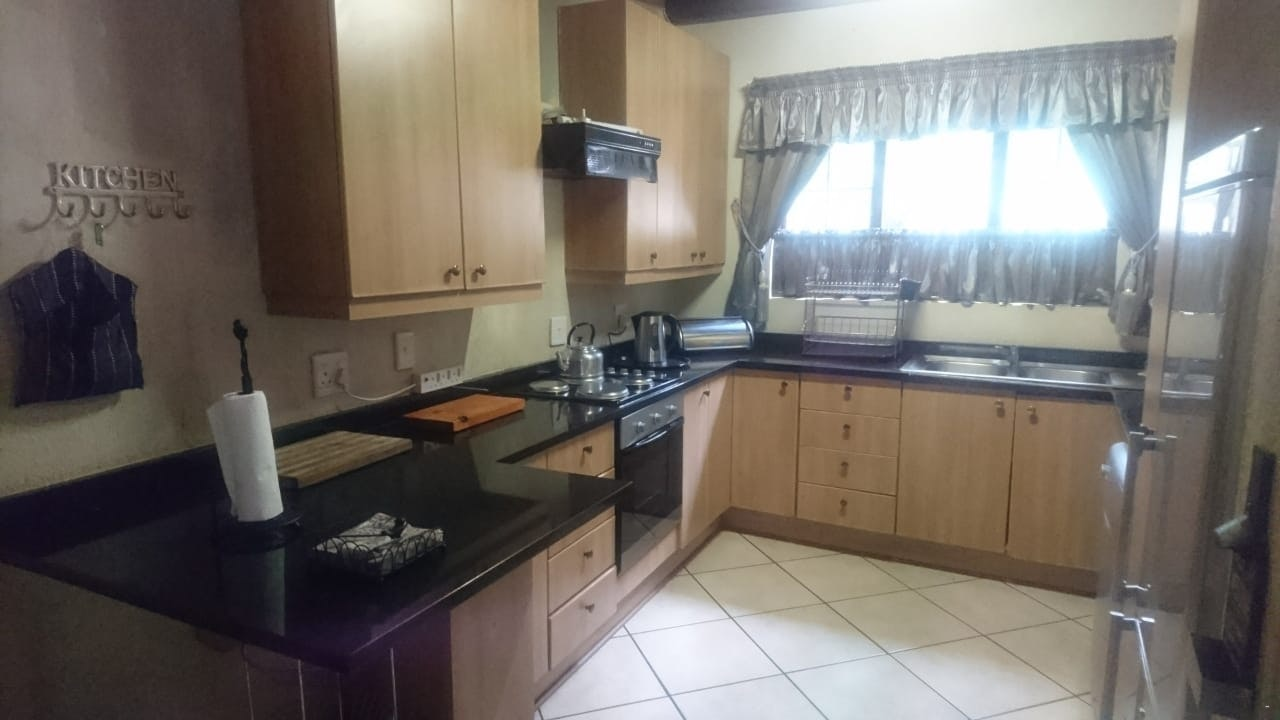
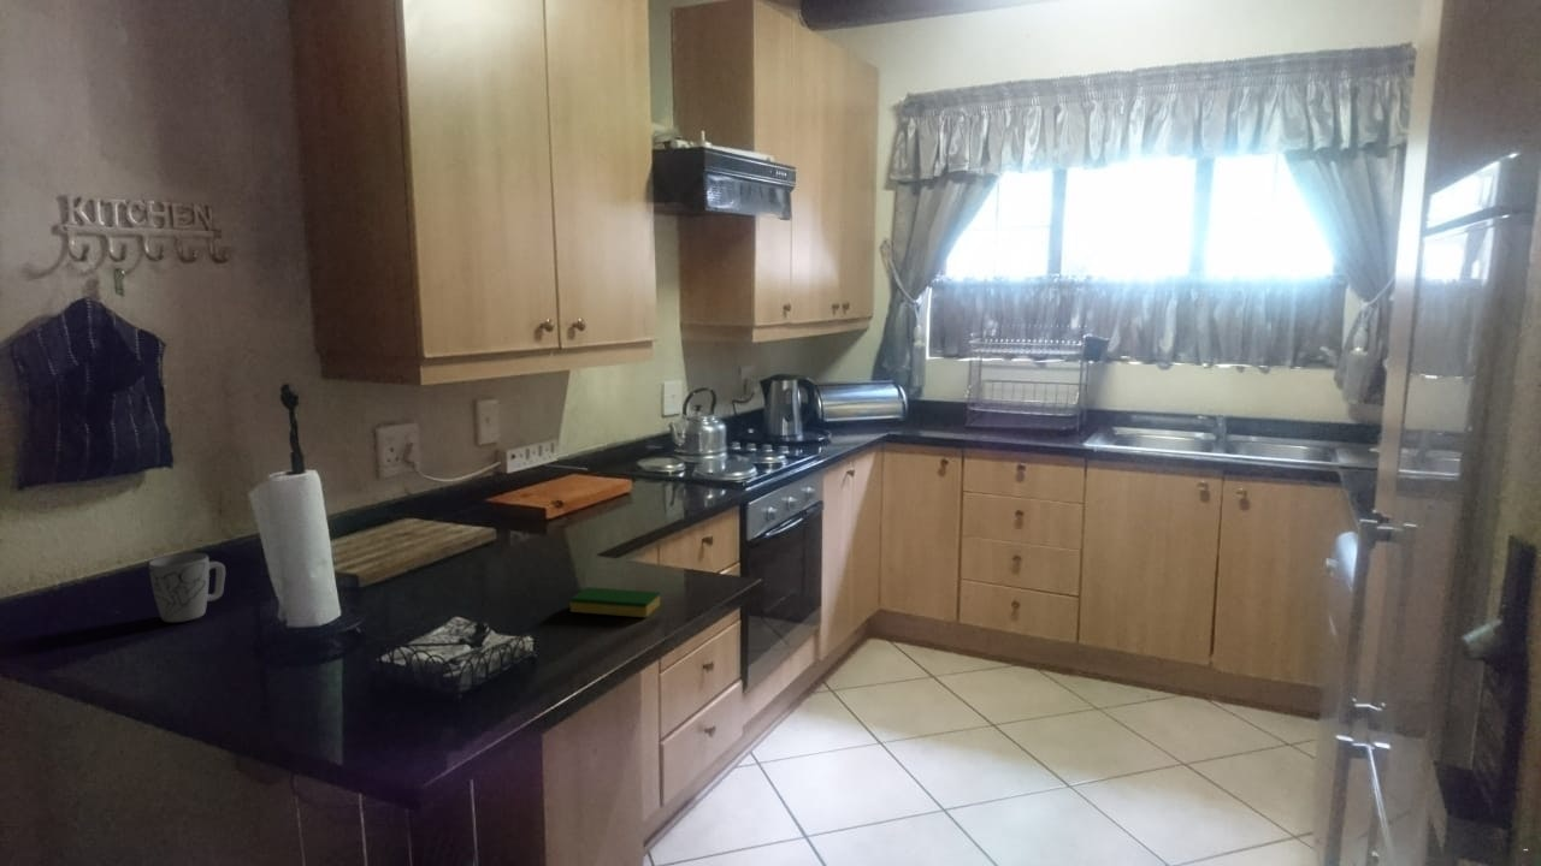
+ mug (190, 586)
+ dish sponge (615, 601)
